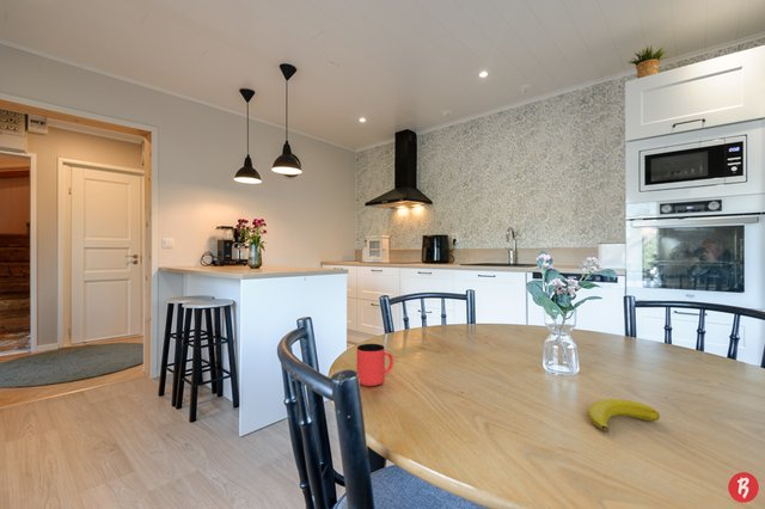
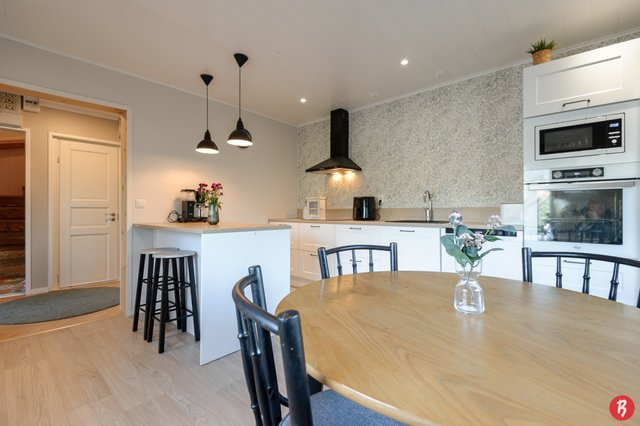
- banana (618, 412)
- cup (375, 363)
